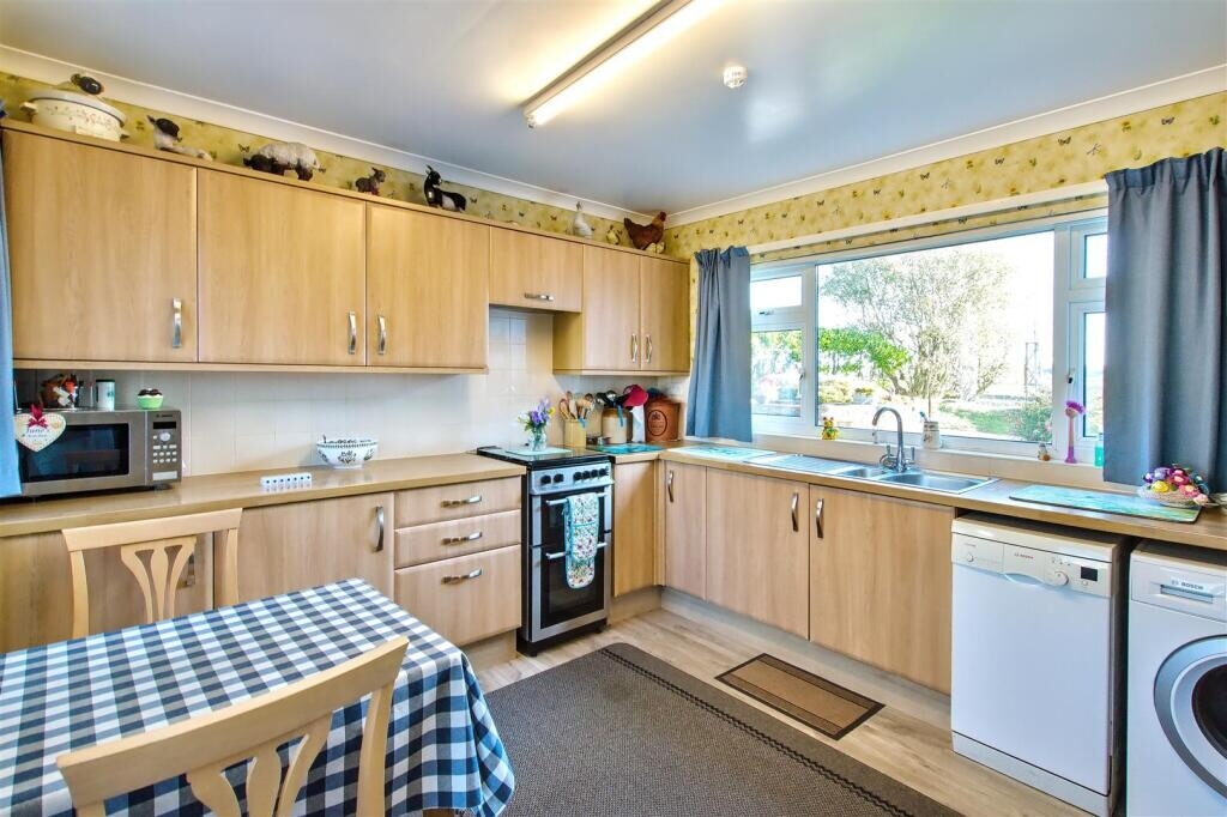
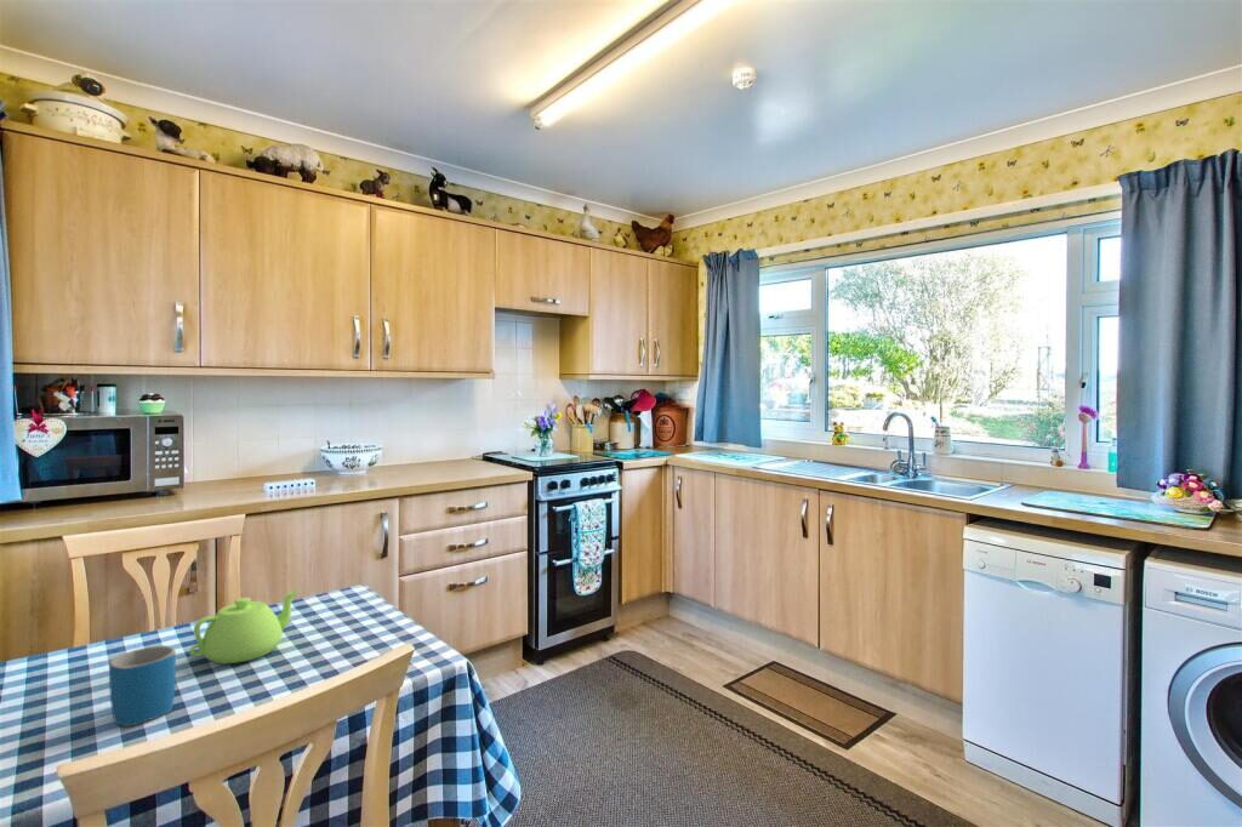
+ teapot (247, 623)
+ mug (139, 681)
